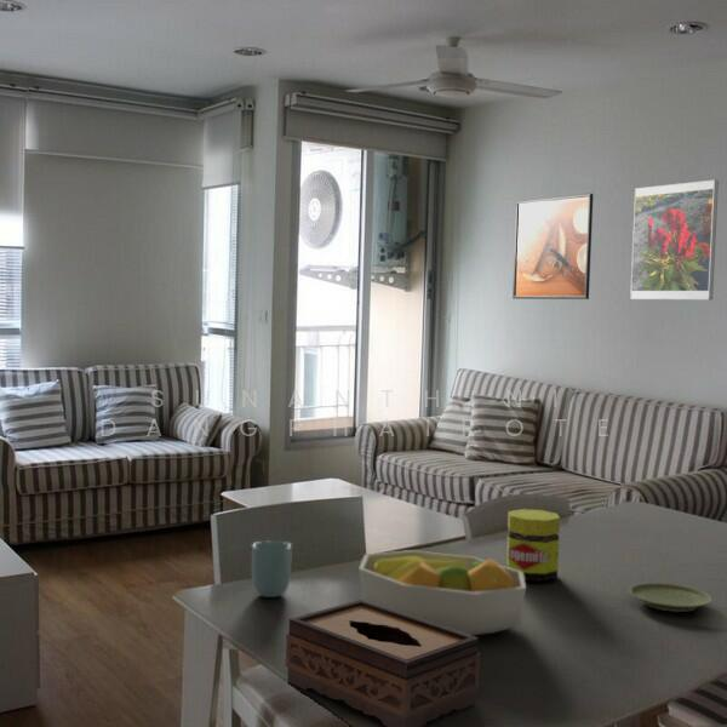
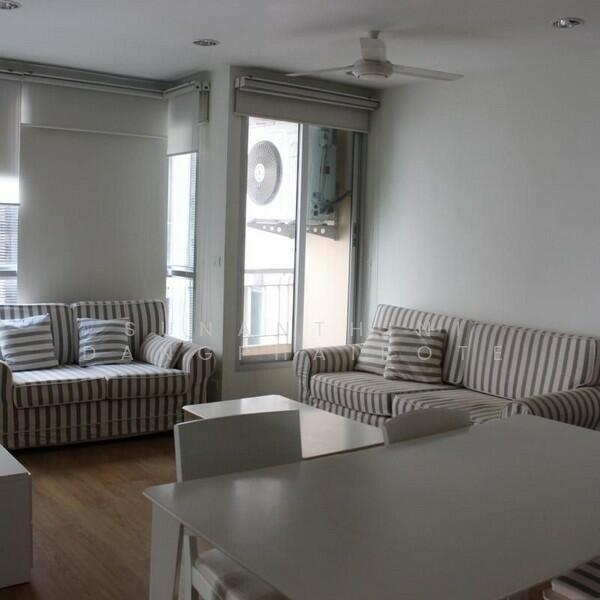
- plate (669, 599)
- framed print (550, 248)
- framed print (672, 241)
- cup (271, 569)
- tissue box (380, 659)
- jar (532, 545)
- fruit bowl (440, 583)
